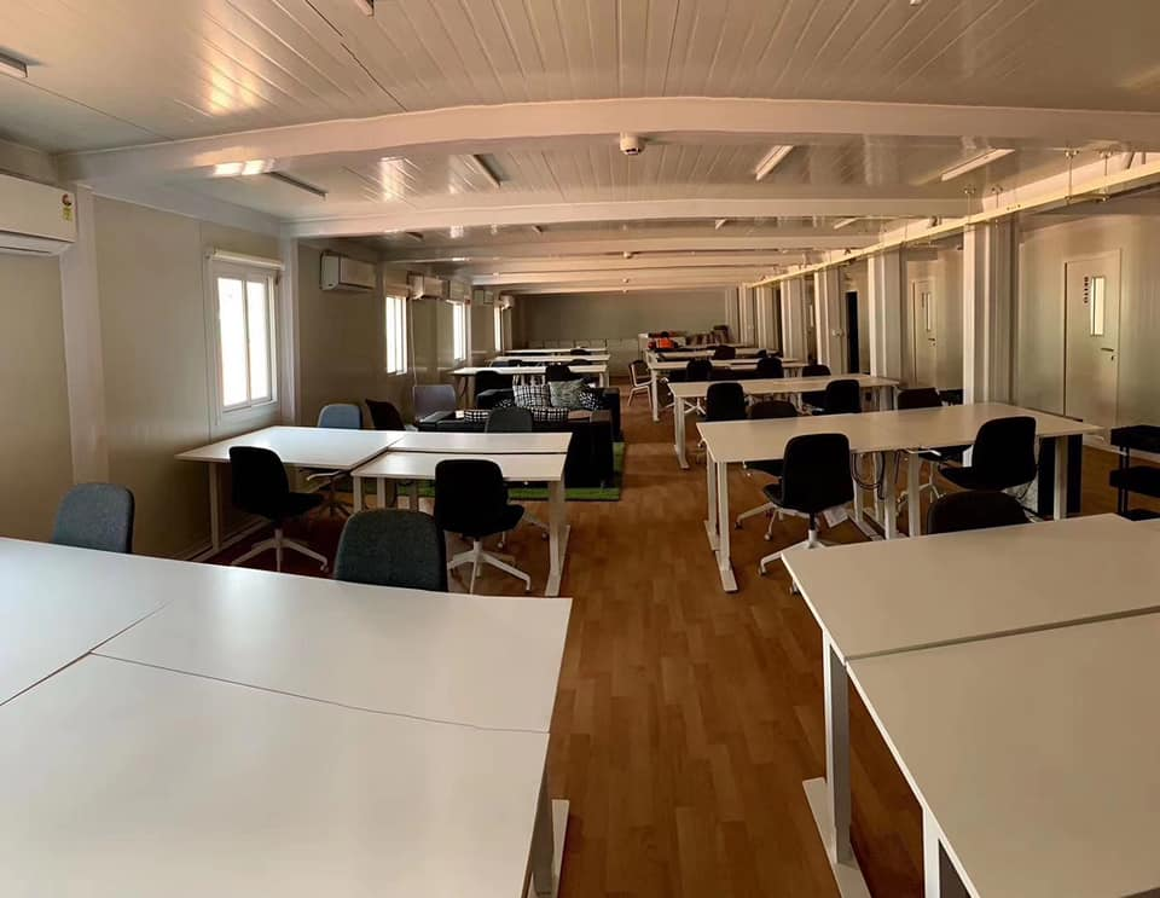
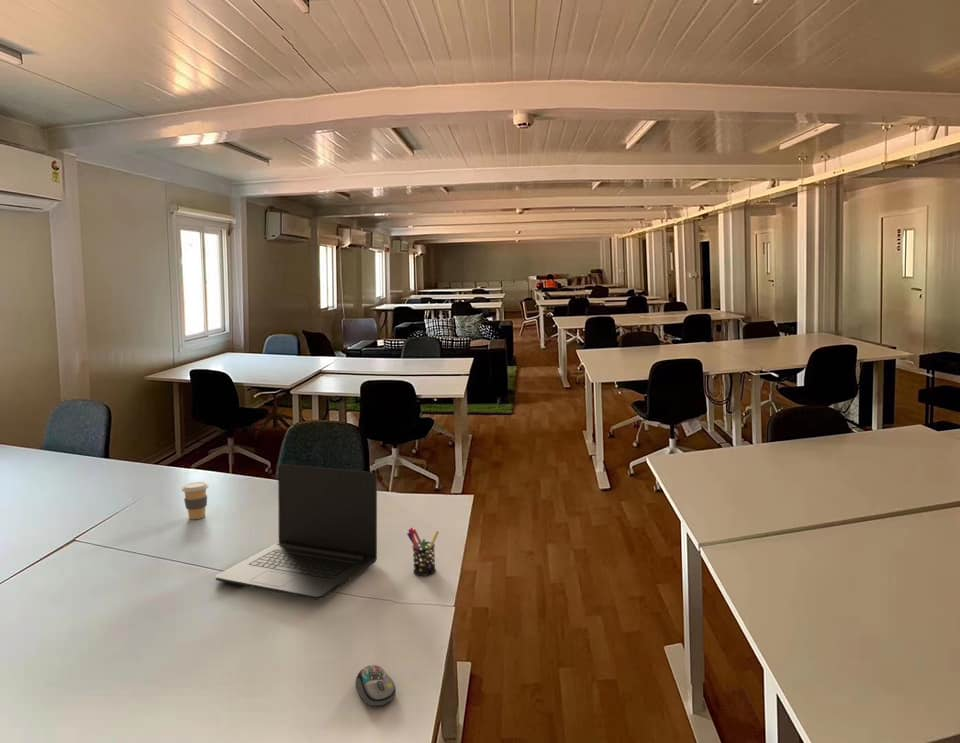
+ computer mouse (374, 682)
+ pen holder (422, 550)
+ laptop (297, 525)
+ coffee cup (196, 500)
